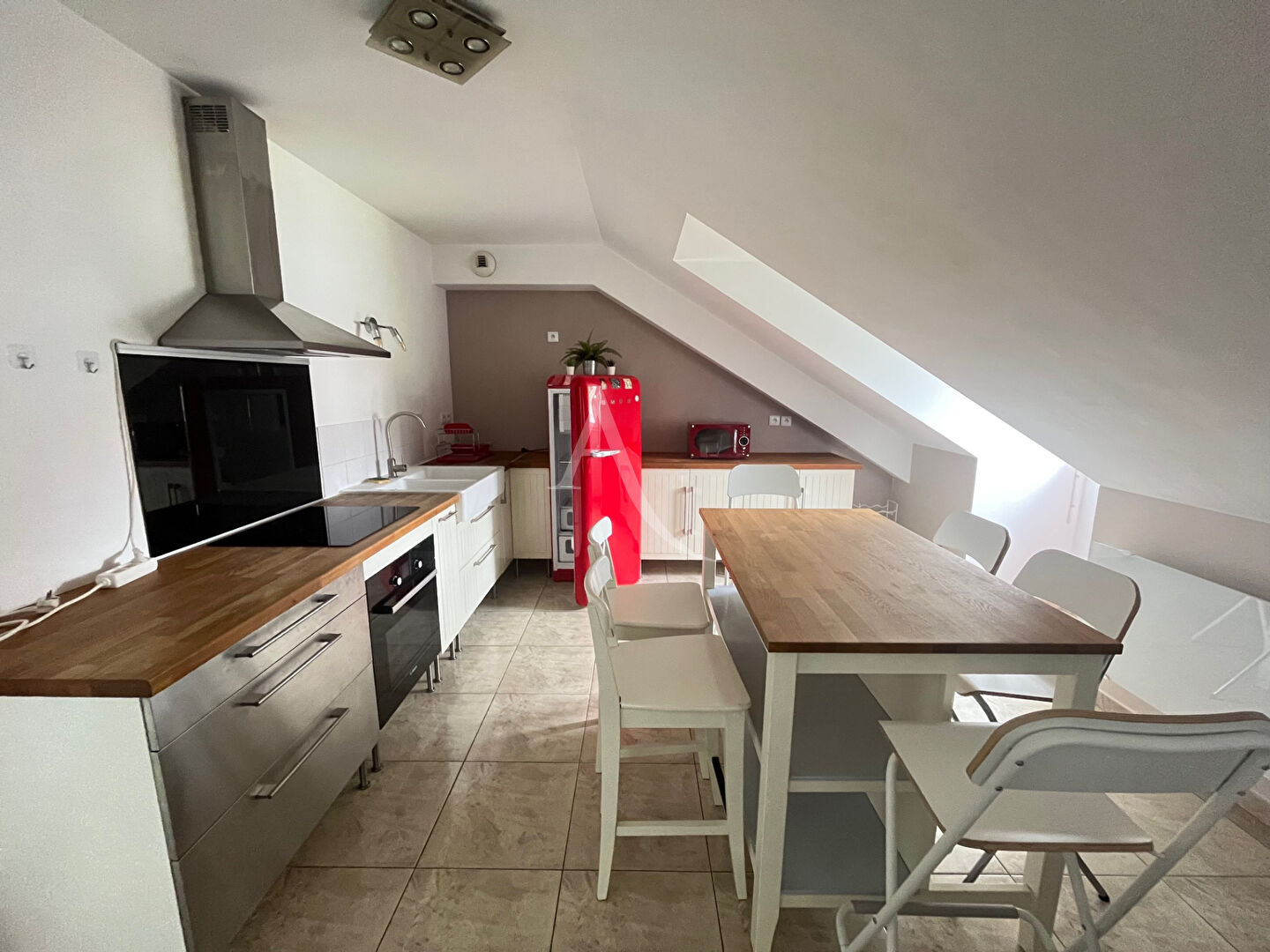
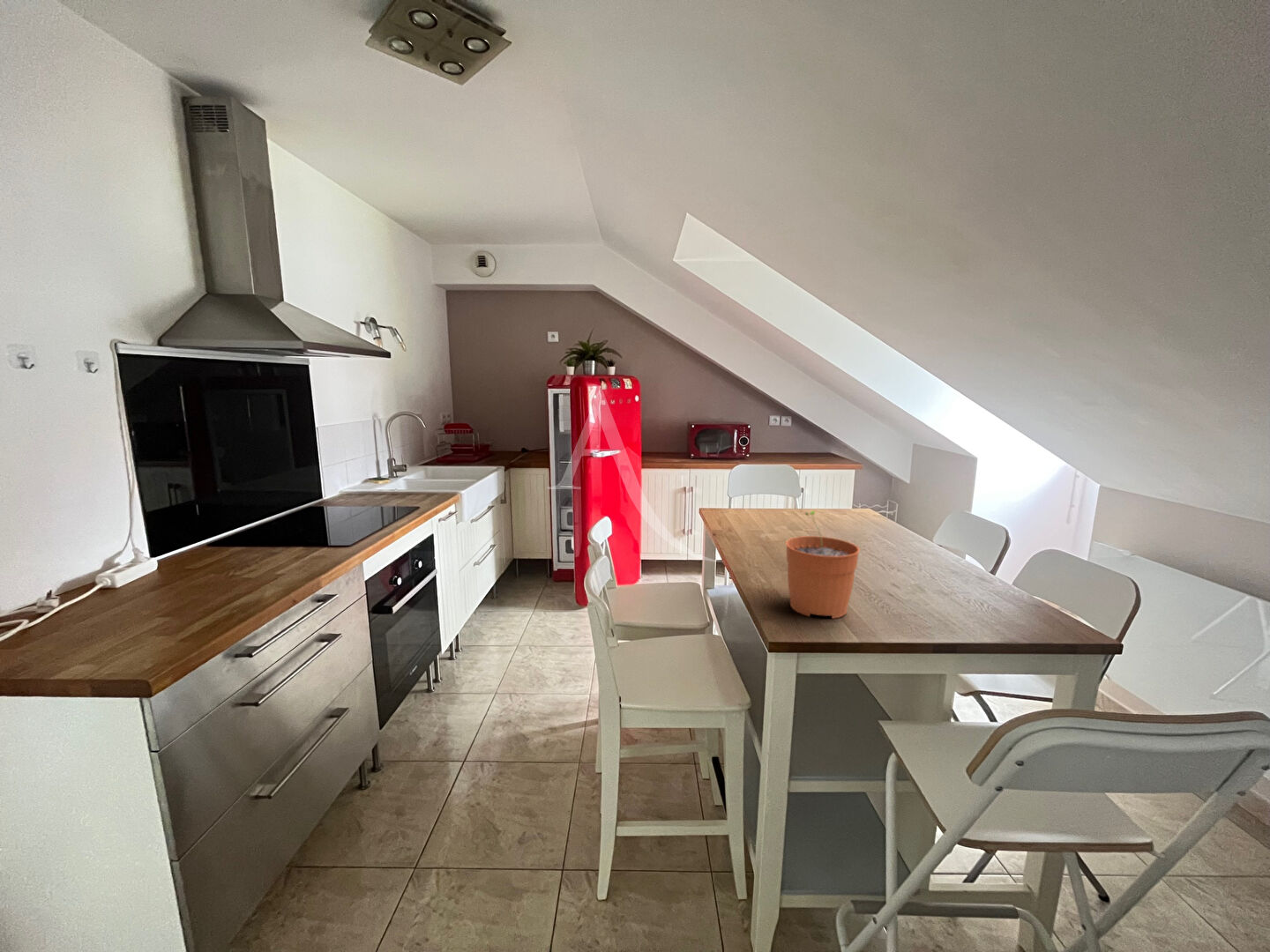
+ plant pot (820, 561)
